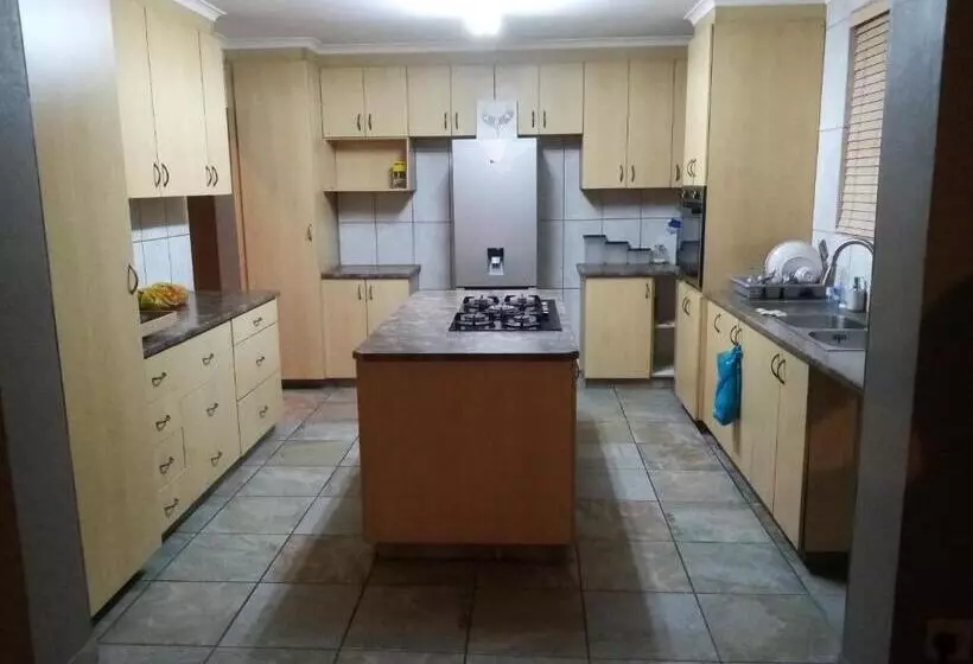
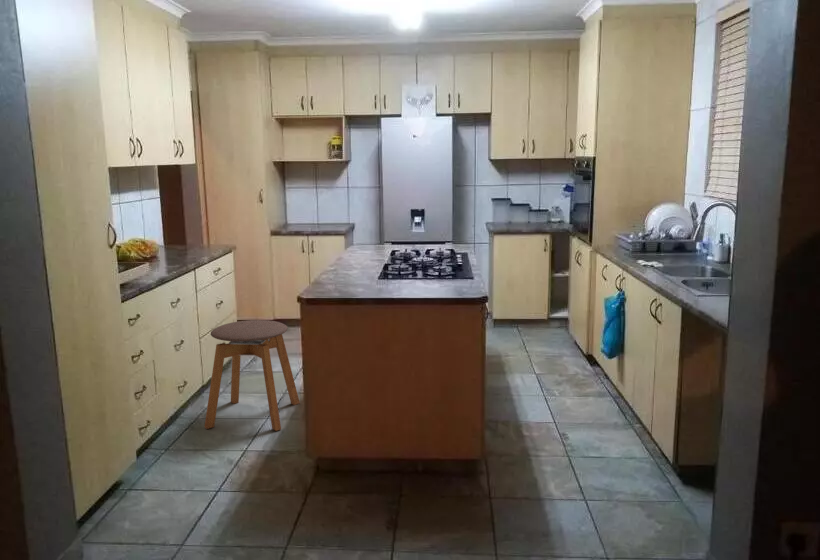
+ stool (263, 370)
